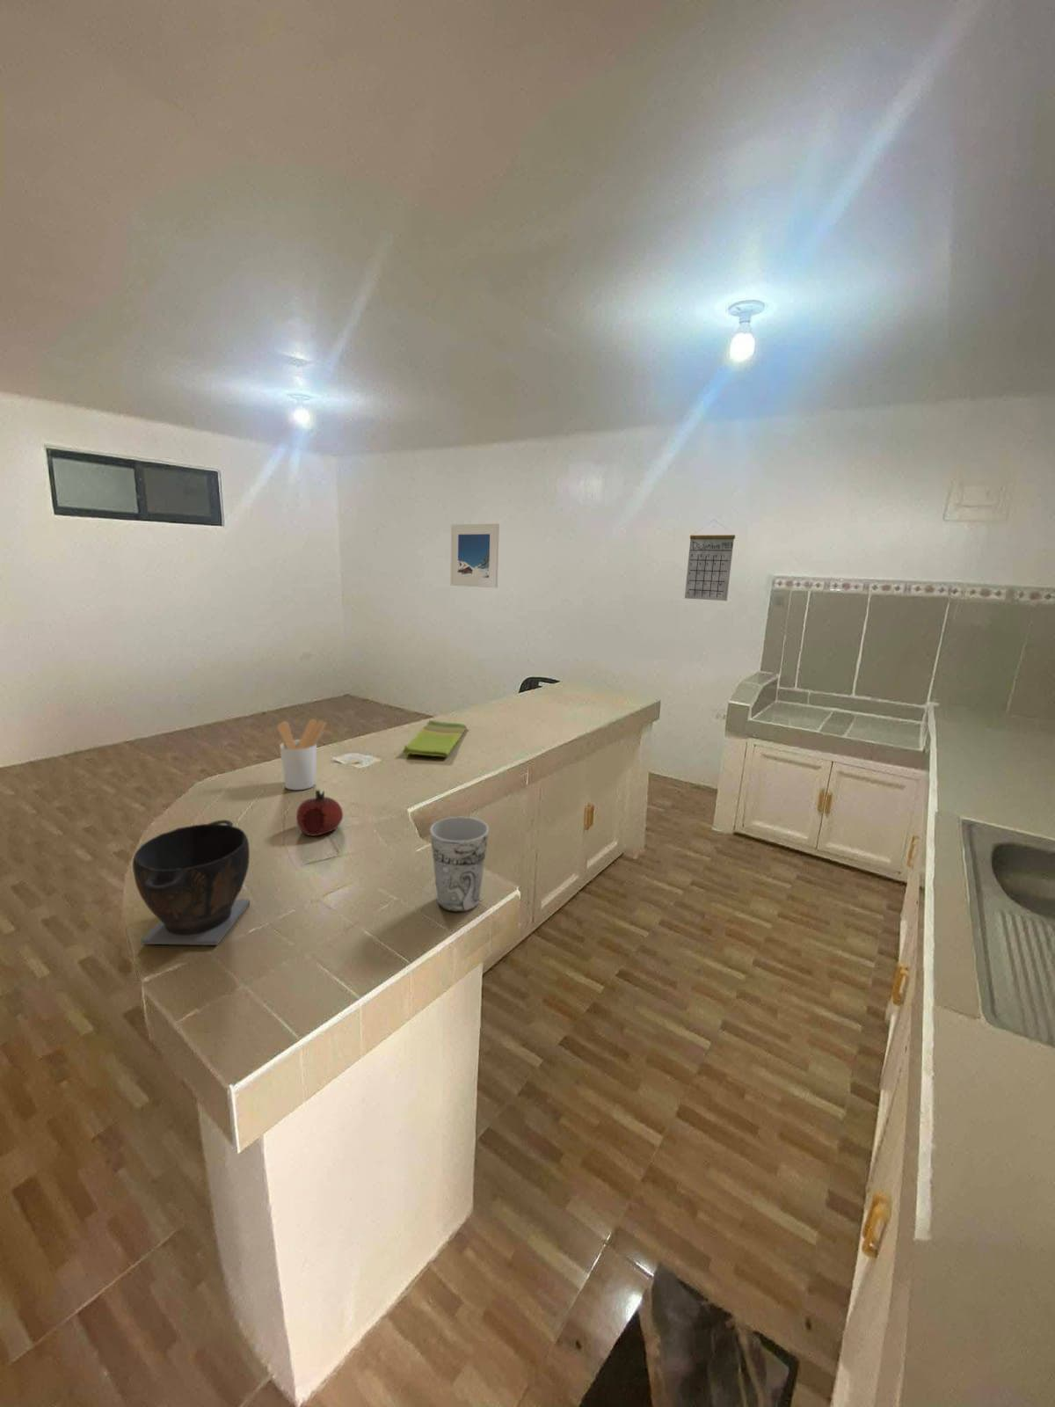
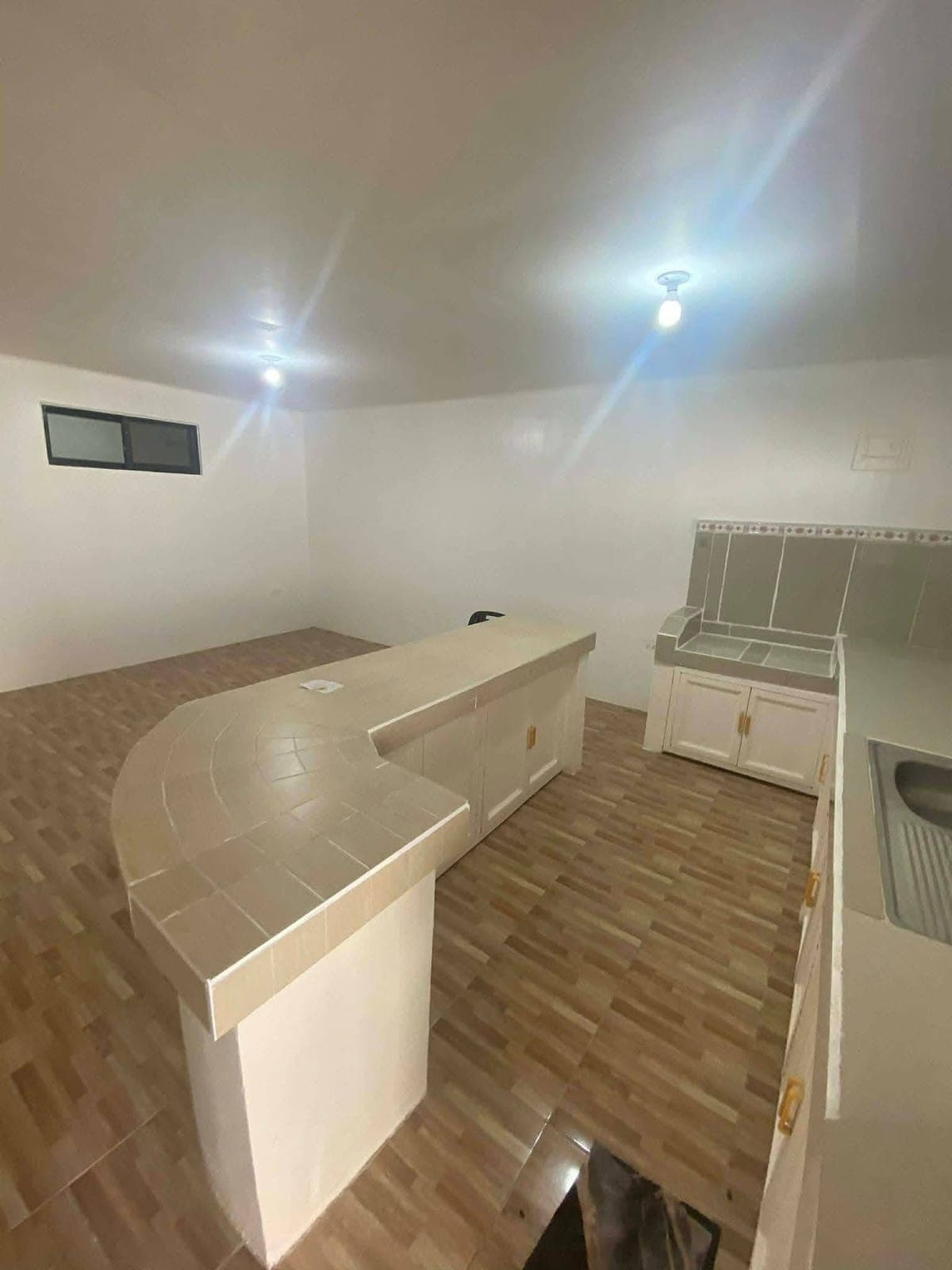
- calendar (709, 559)
- dish towel (437, 736)
- fruit (319, 809)
- cup (459, 864)
- utensil holder (305, 752)
- bowl (195, 884)
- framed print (474, 556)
